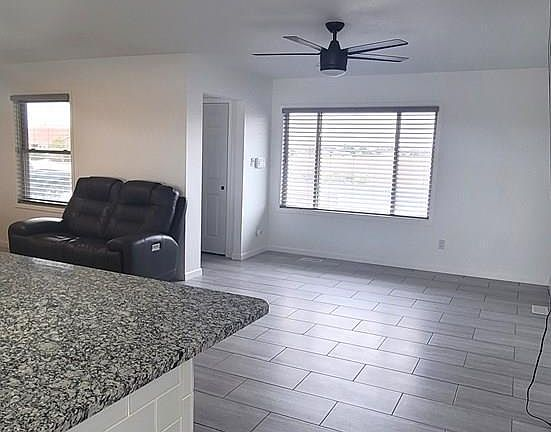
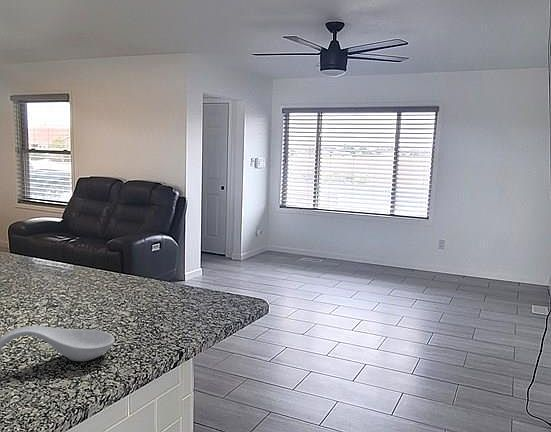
+ spoon rest (55, 342)
